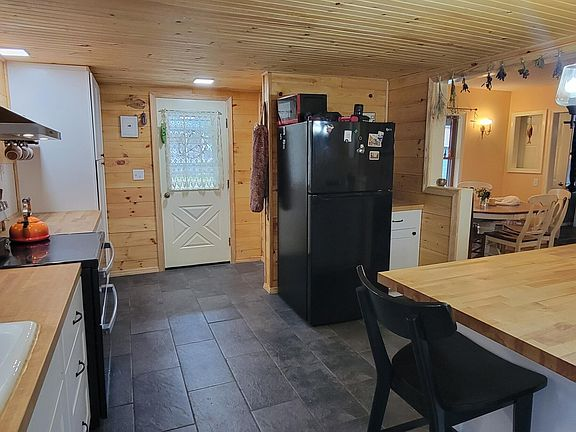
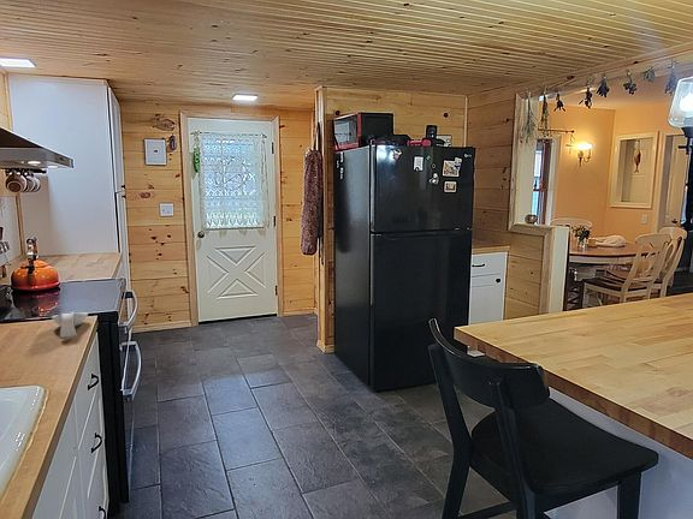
+ spoon rest (69, 318)
